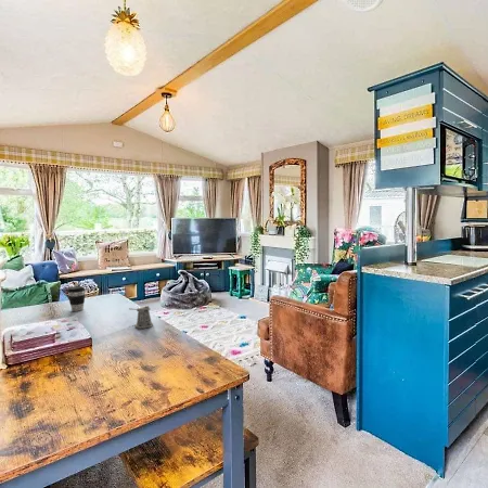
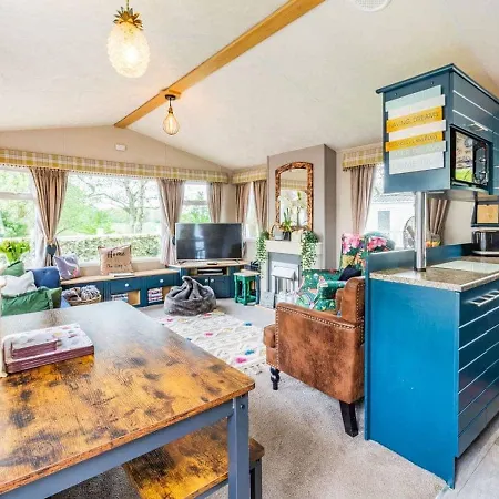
- pepper shaker (142, 316)
- coffee cup (76, 298)
